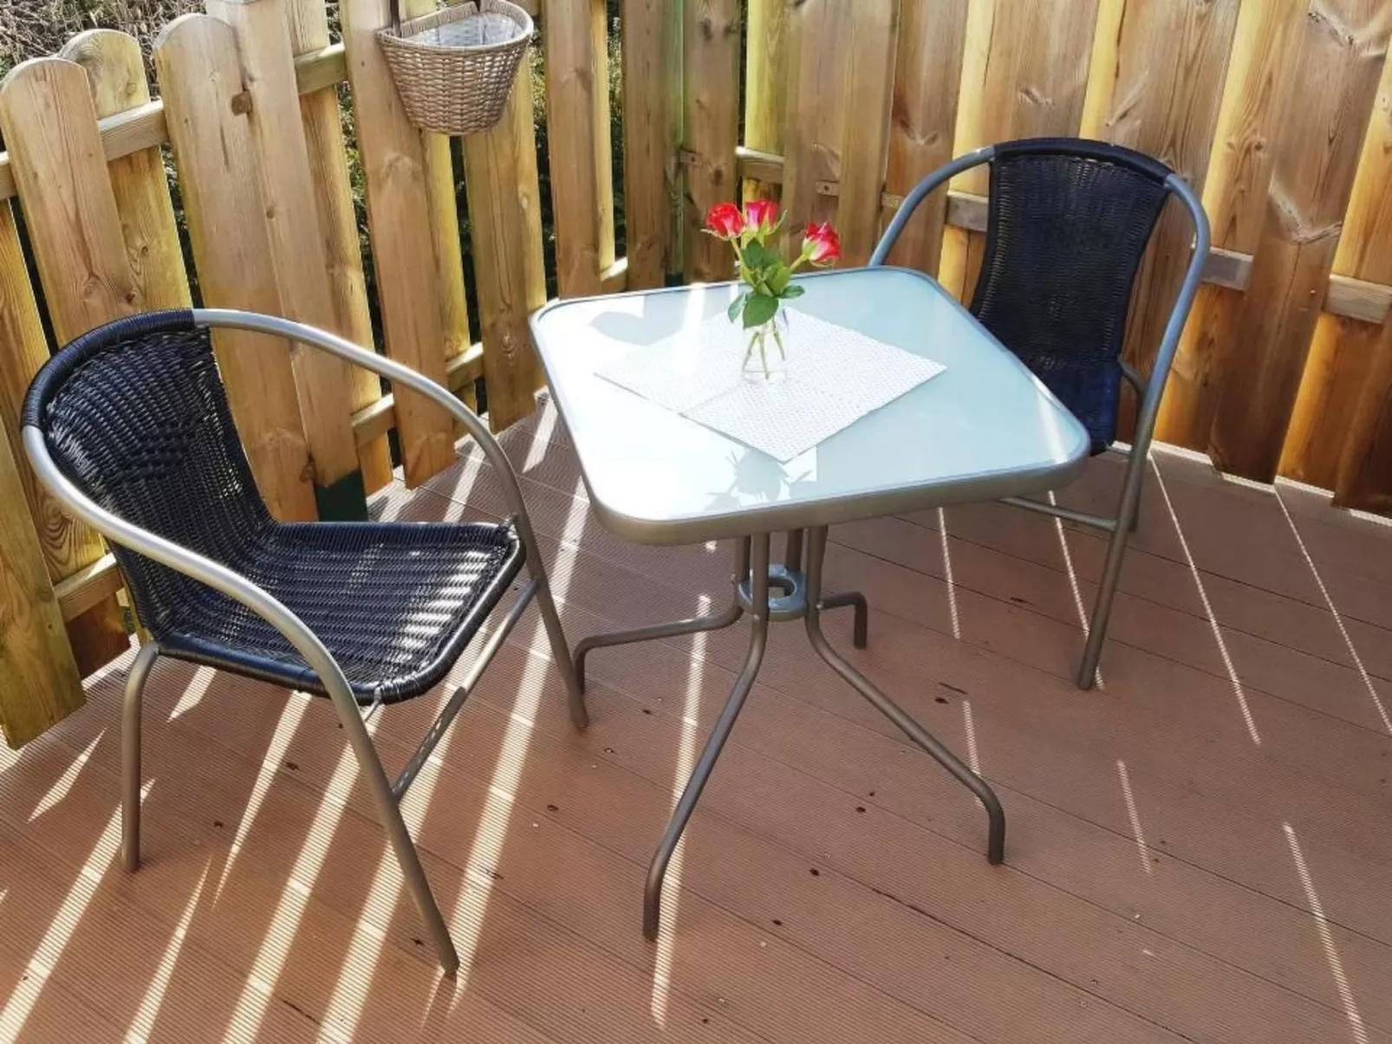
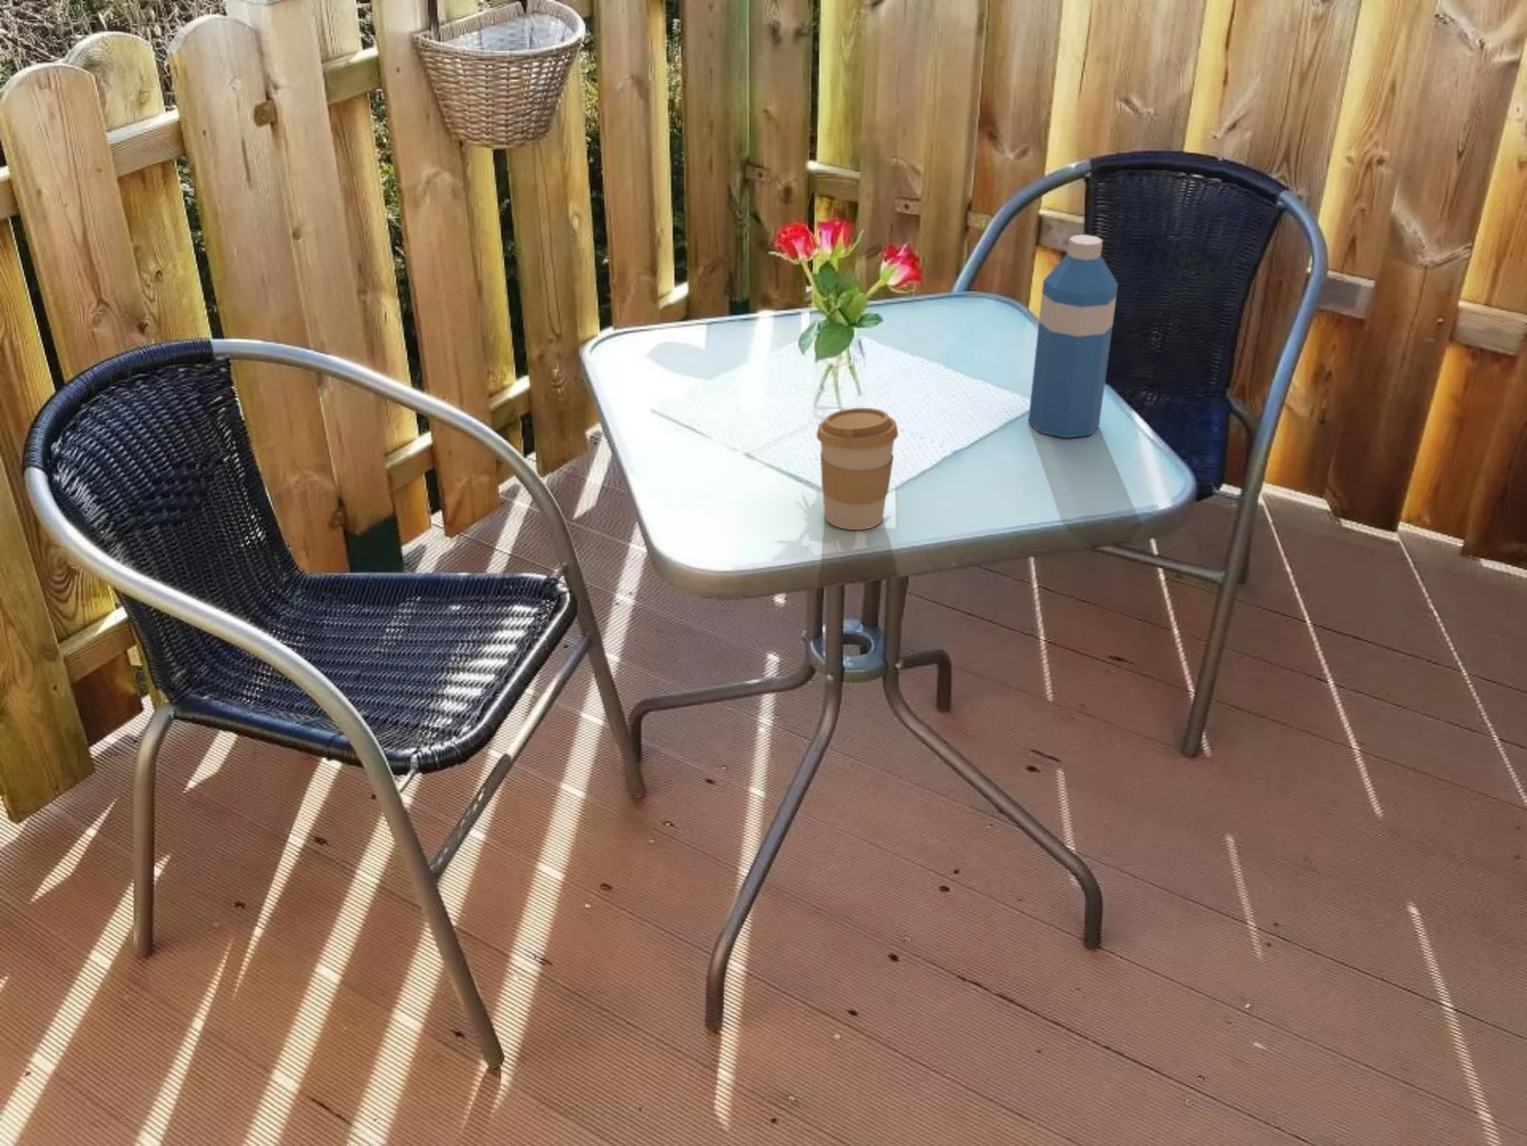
+ water bottle (1073, 333)
+ coffee cup (856, 466)
